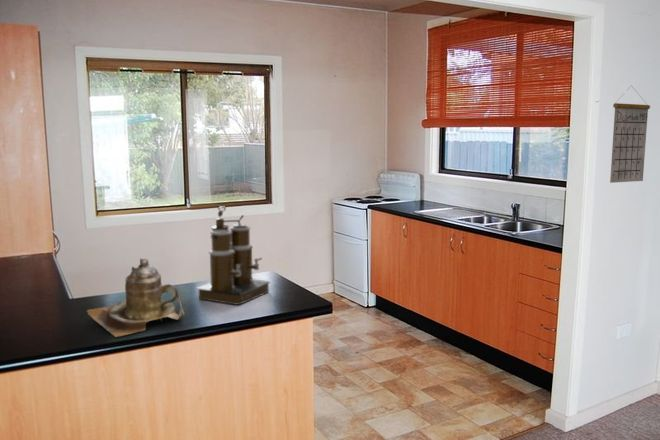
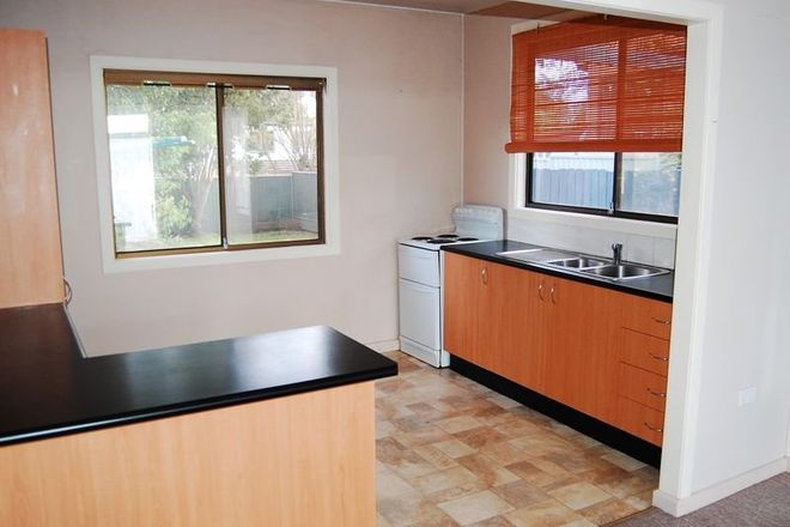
- teapot (136, 289)
- calendar (630, 134)
- coffee maker (233, 250)
